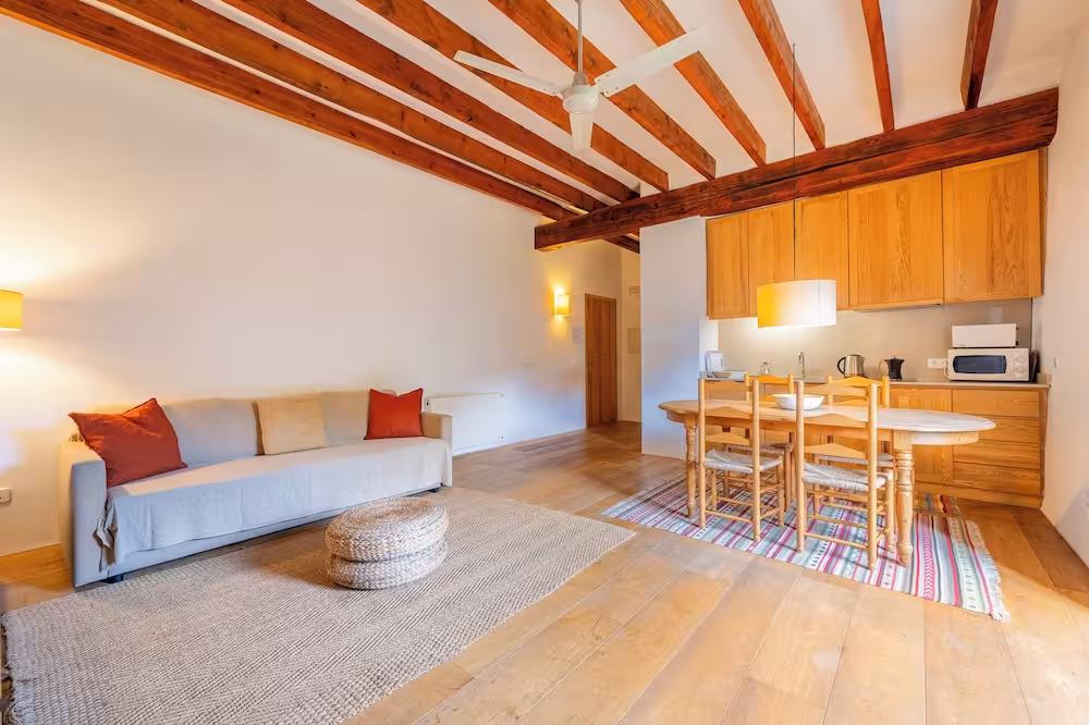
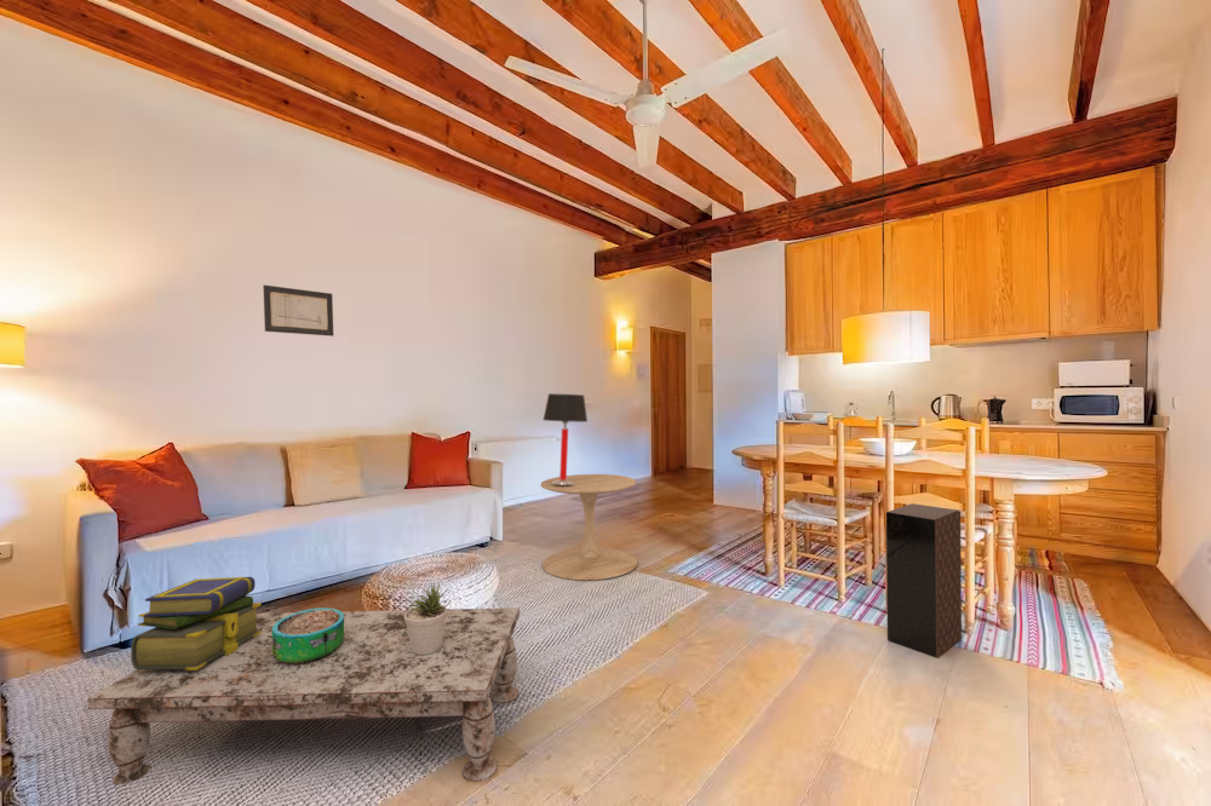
+ side table (589, 522)
+ decorative bowl (309, 634)
+ wall art (299, 311)
+ table lamp (562, 438)
+ speaker (922, 575)
+ coffee table (337, 689)
+ stack of books (200, 616)
+ potted plant (427, 616)
